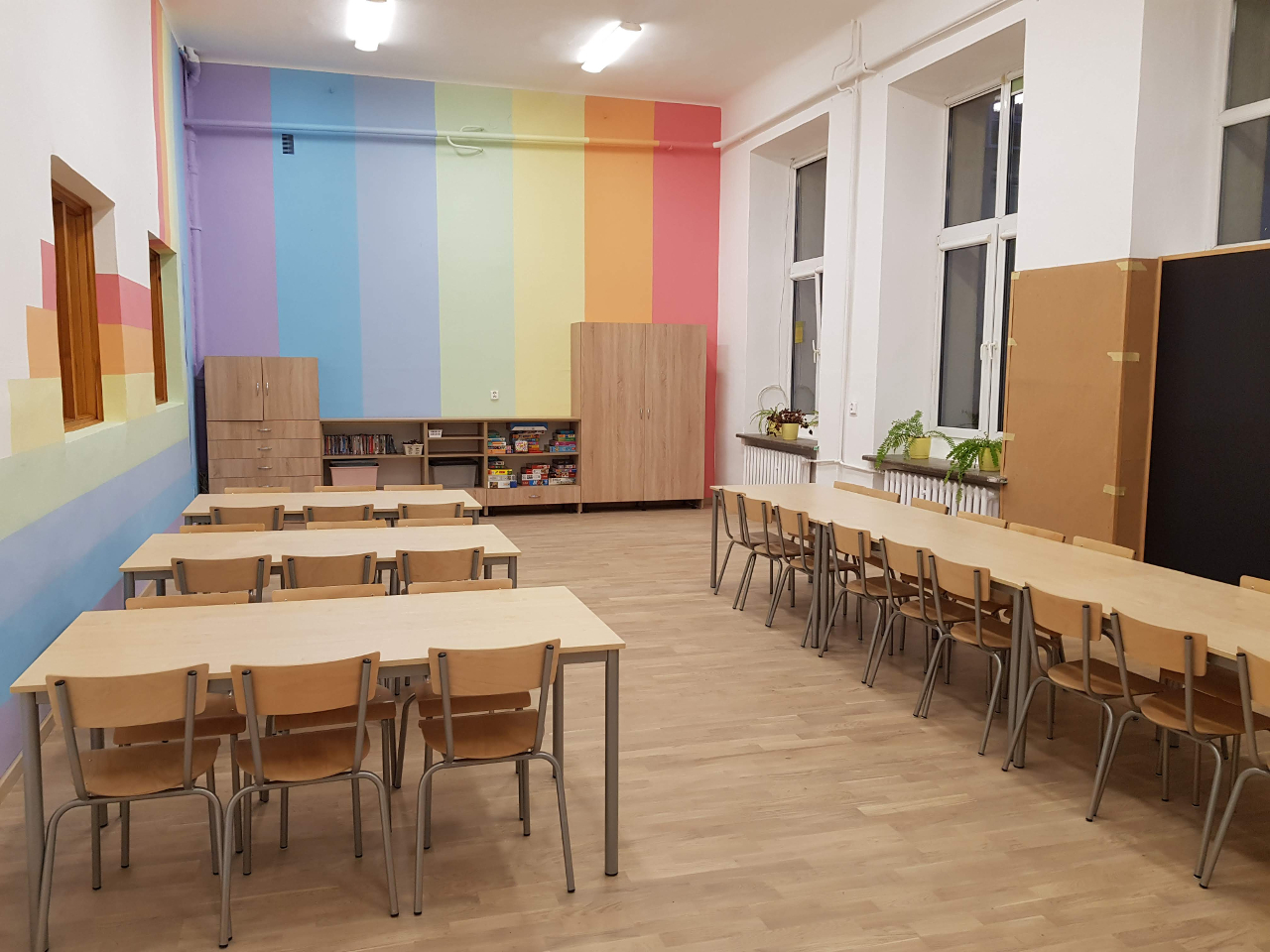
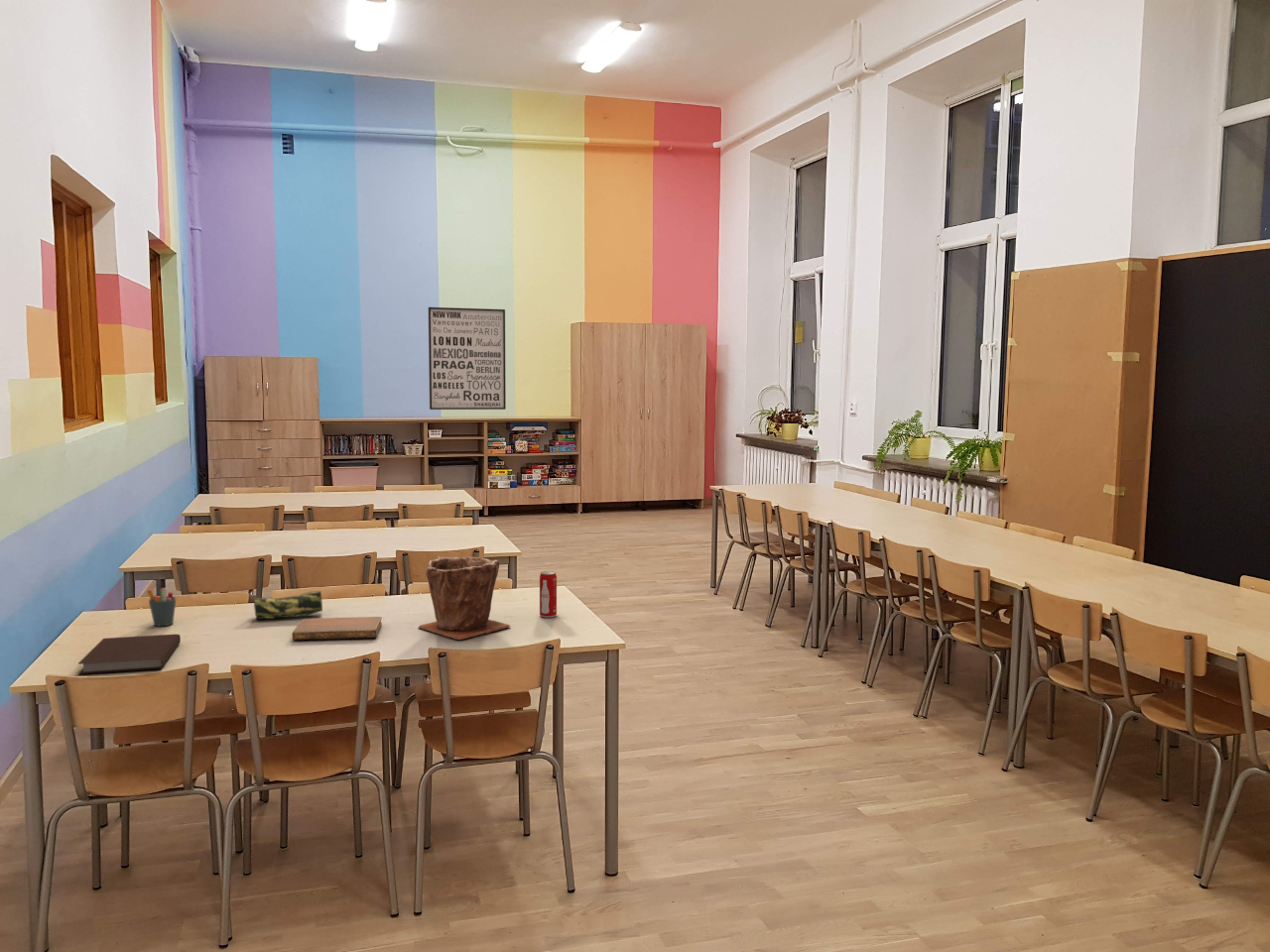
+ pencil case (287, 605)
+ beverage can (548, 593)
+ wall art (467, 359)
+ pen holder (162, 604)
+ notebook (338, 628)
+ plant pot (464, 593)
+ notebook (132, 653)
